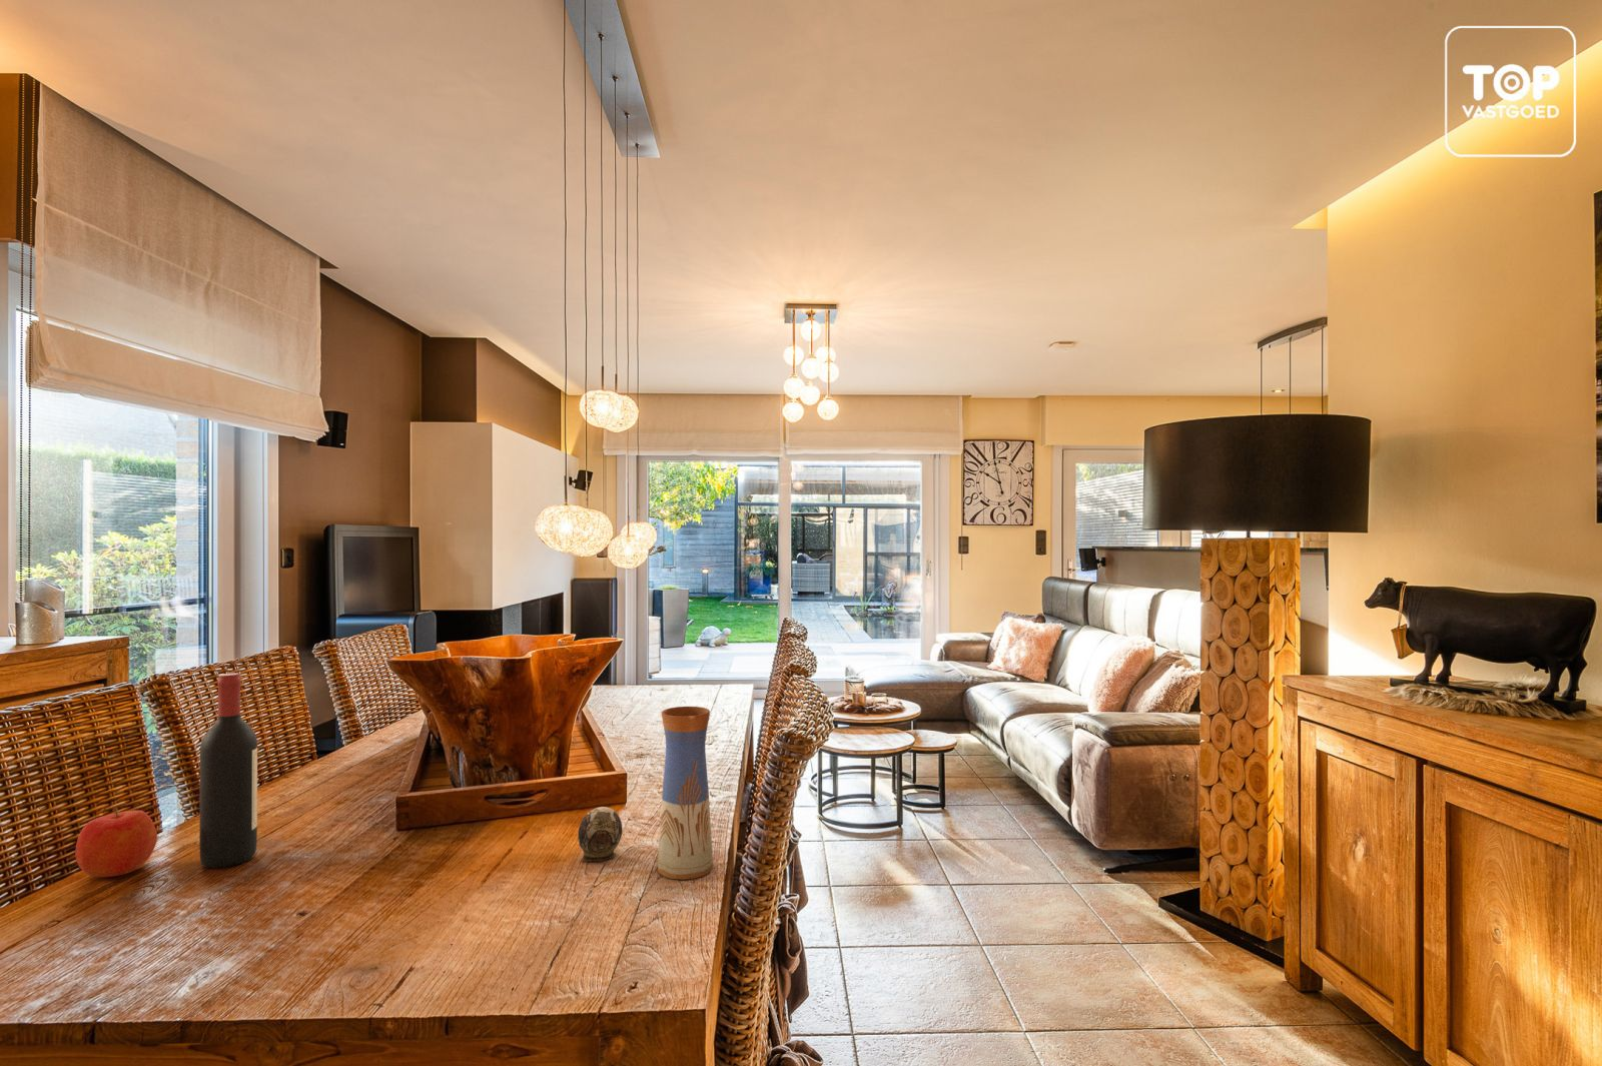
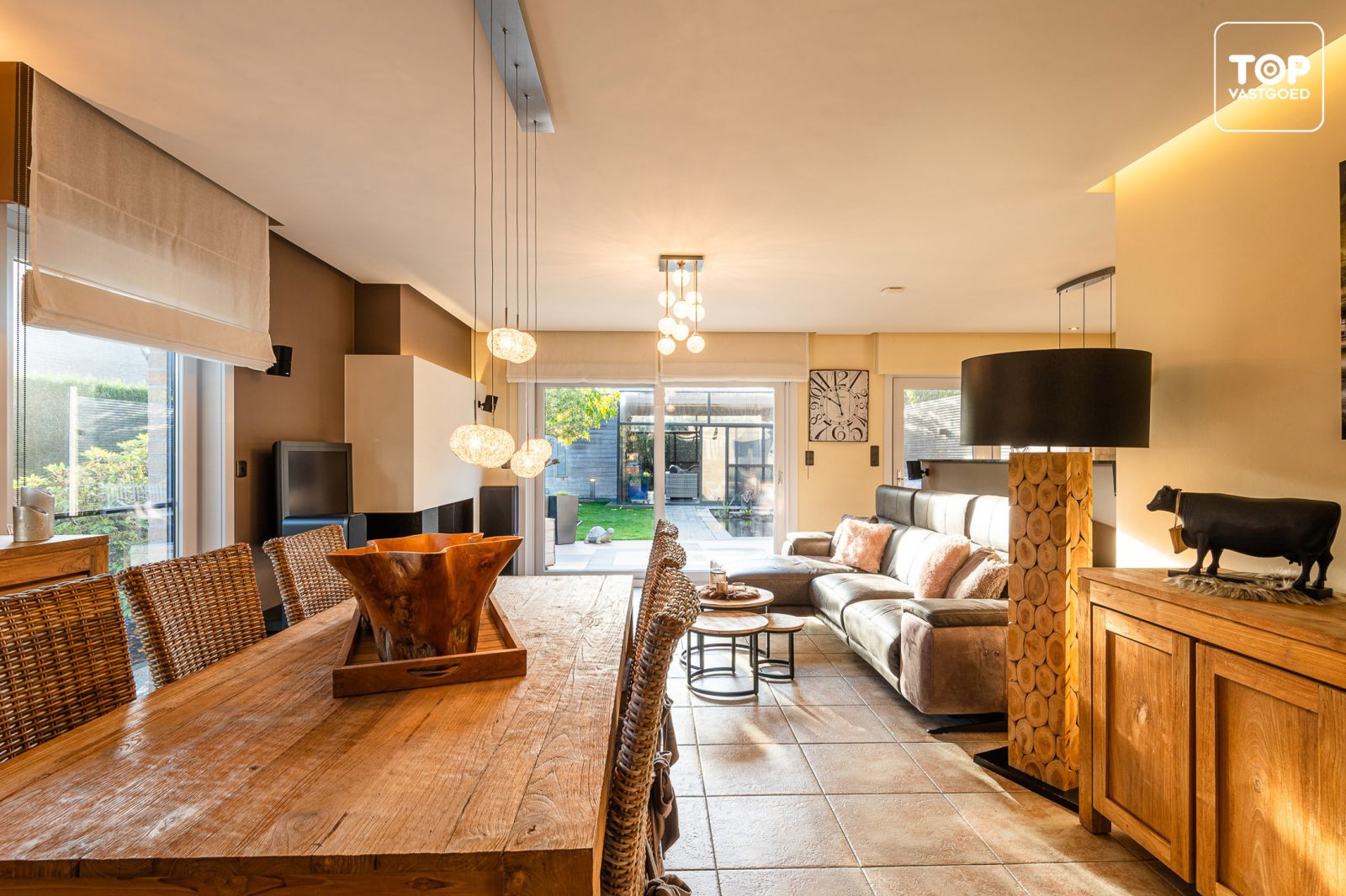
- vase (684, 790)
- decorative egg (600, 830)
- wine bottle (229, 766)
- apple (117, 839)
